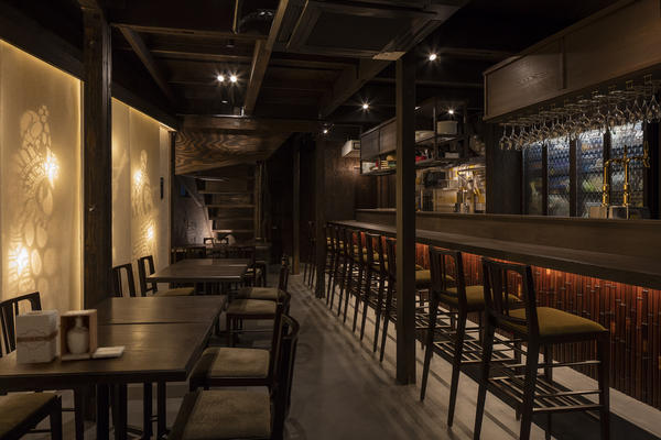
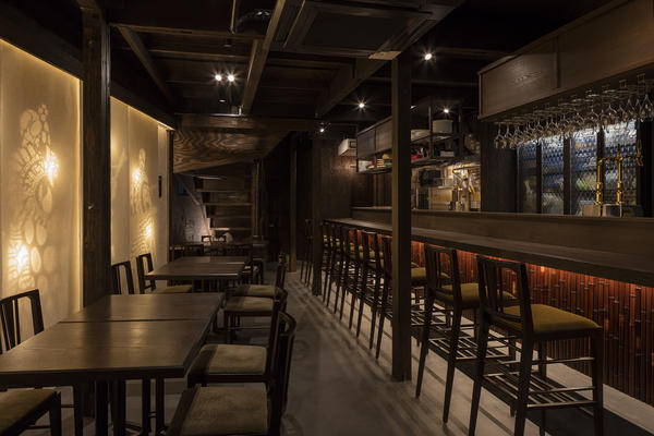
- bottle (73, 333)
